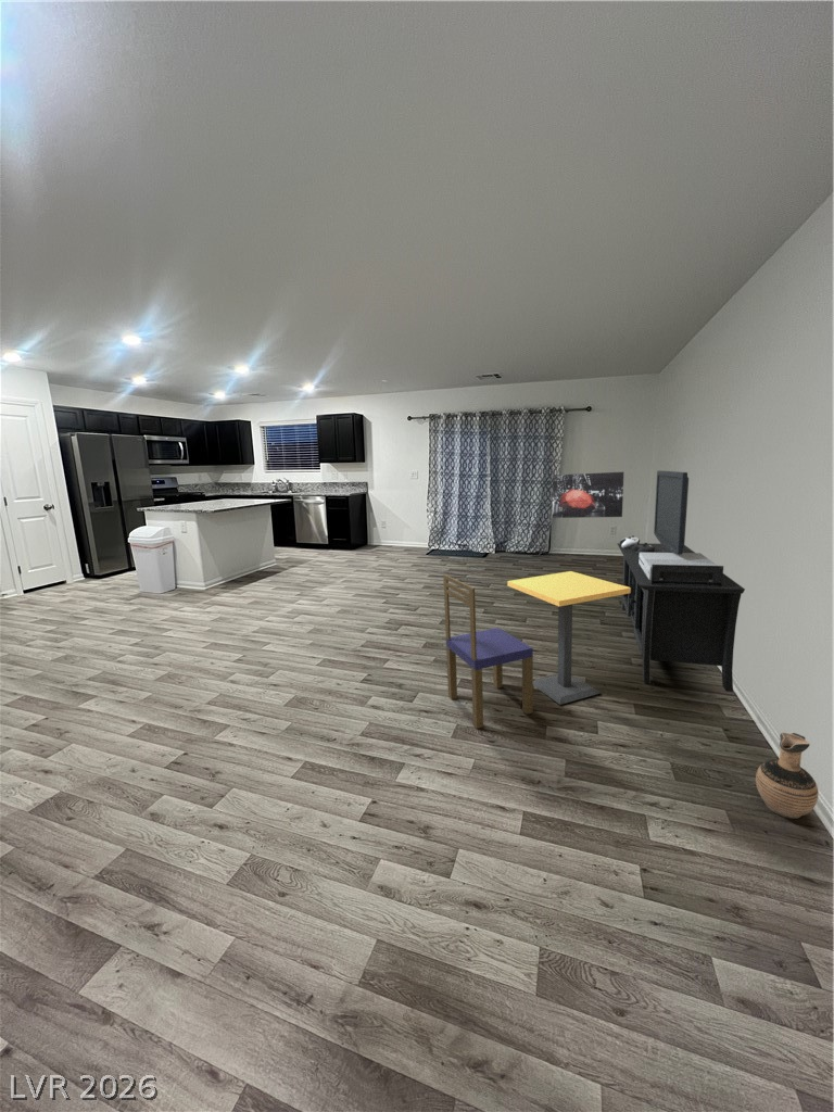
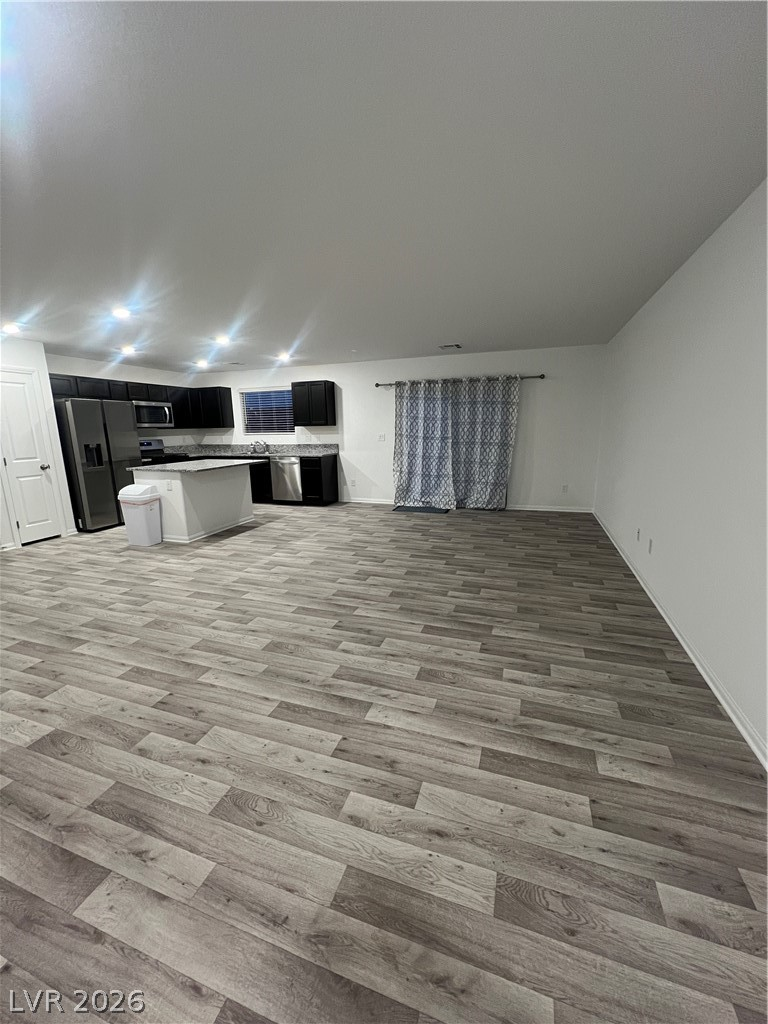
- media console (665, 559)
- dining table (528, 645)
- ceramic jug (786, 773)
- wall art (586, 495)
